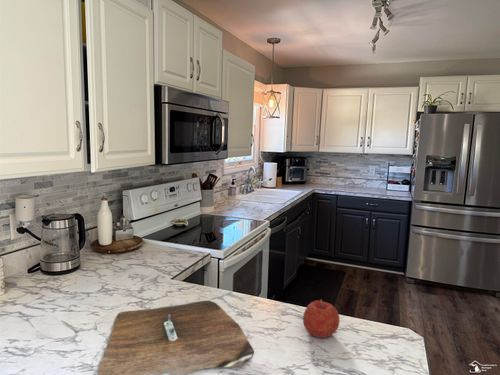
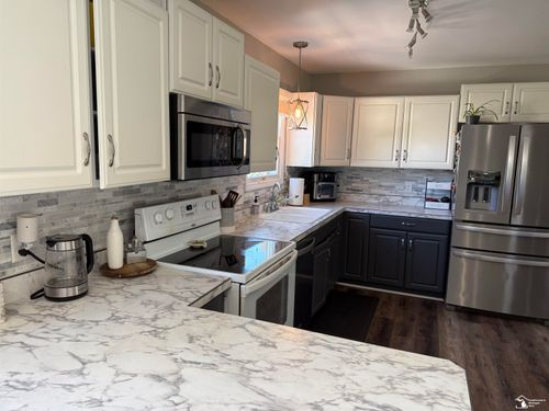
- fruit (320, 316)
- cutting board (177, 328)
